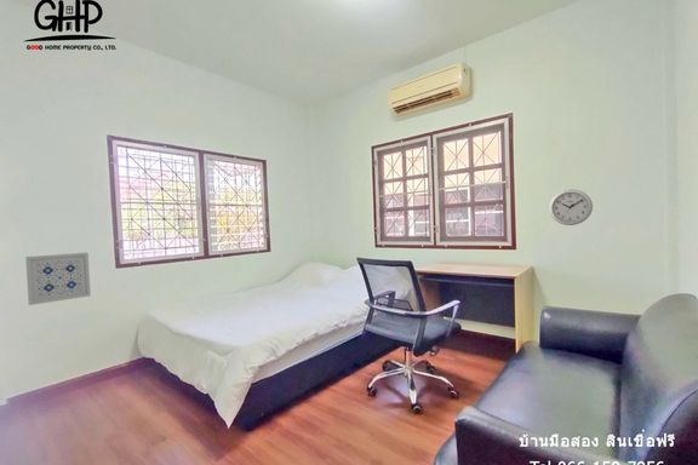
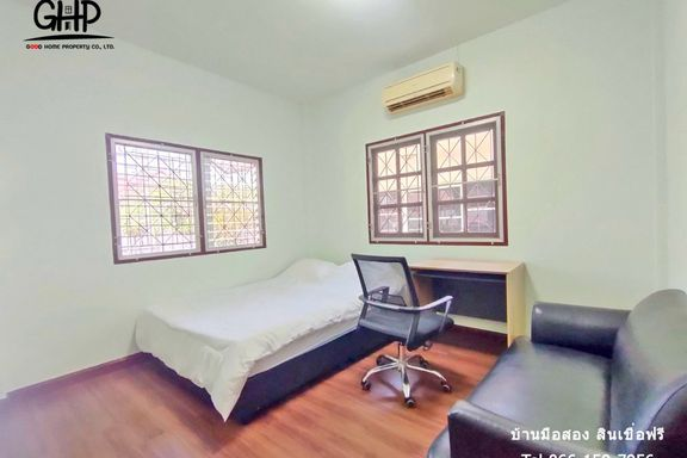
- wall art (59, 277)
- wall clock (570, 207)
